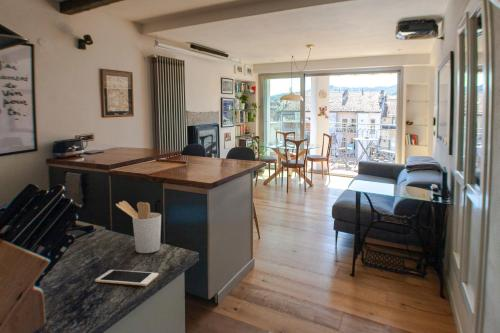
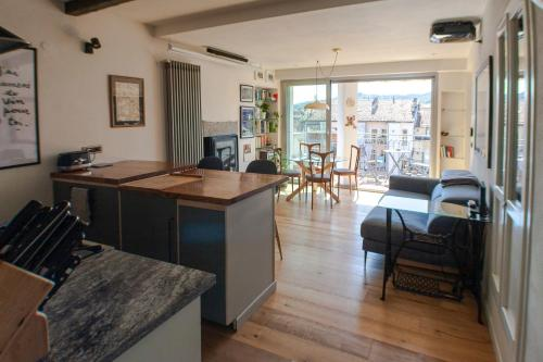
- cell phone (127, 277)
- utensil holder (139, 224)
